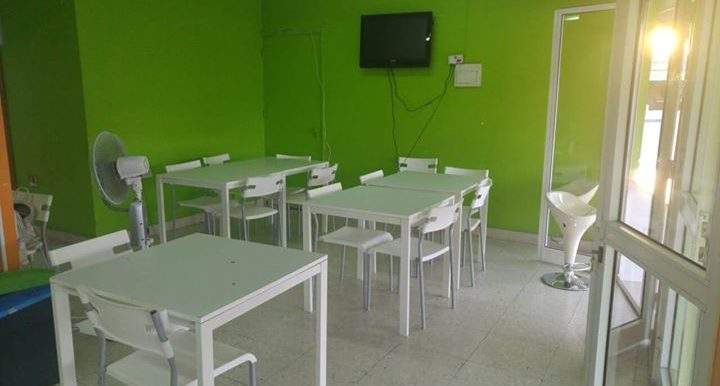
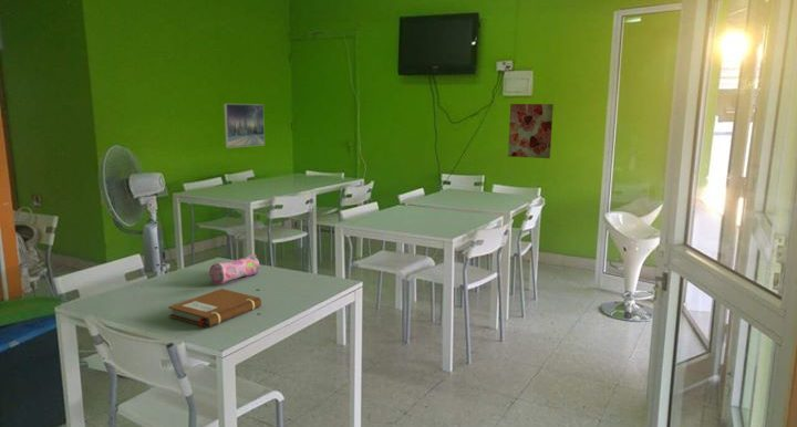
+ wall art (529, 131)
+ pencil case (236, 268)
+ notebook (215, 308)
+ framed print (245, 125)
